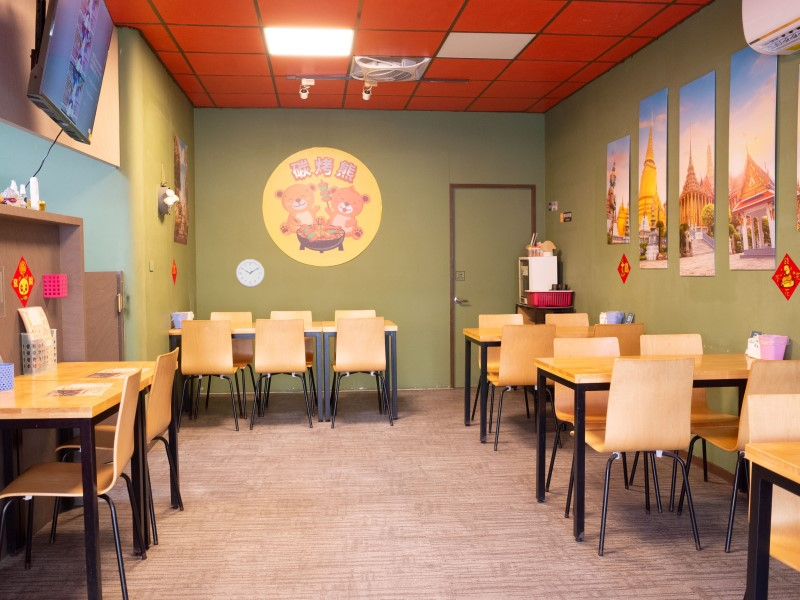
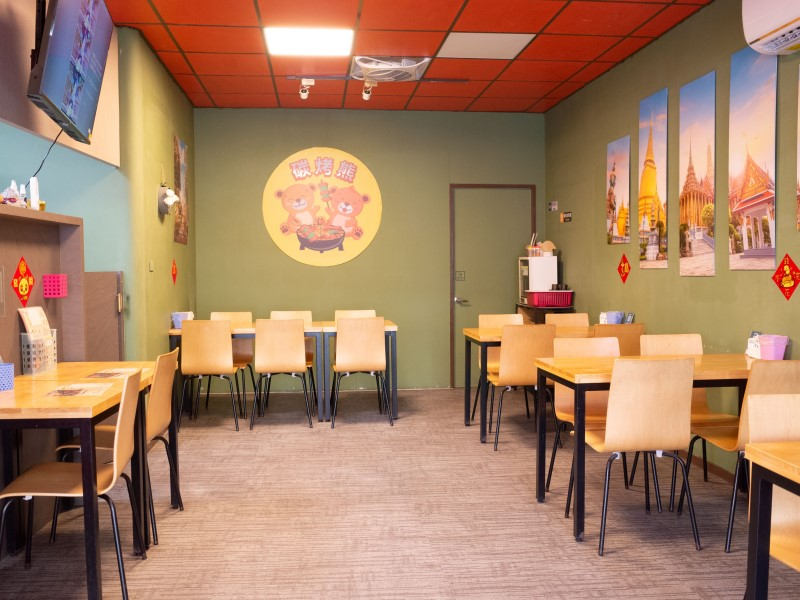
- wall clock (250, 273)
